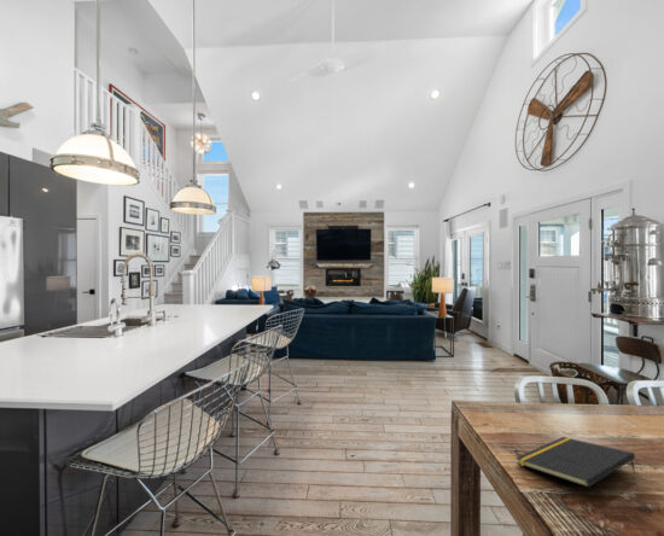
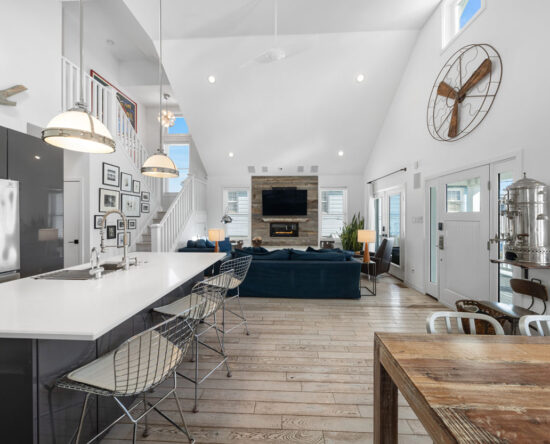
- notepad (573, 458)
